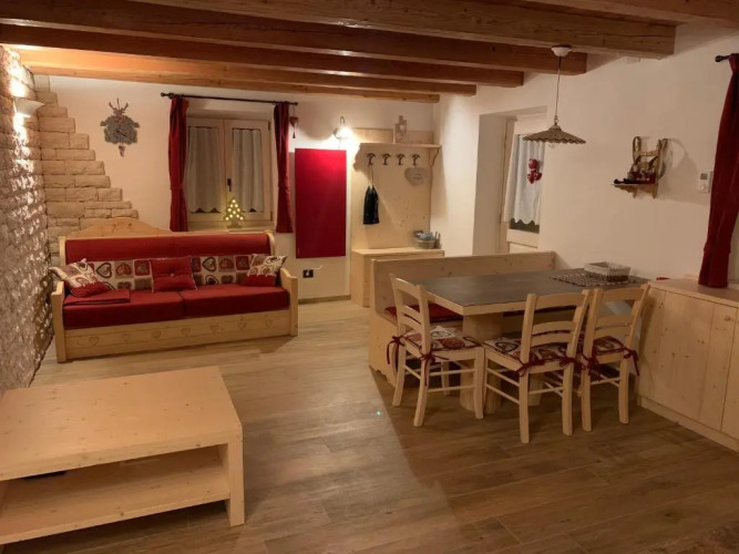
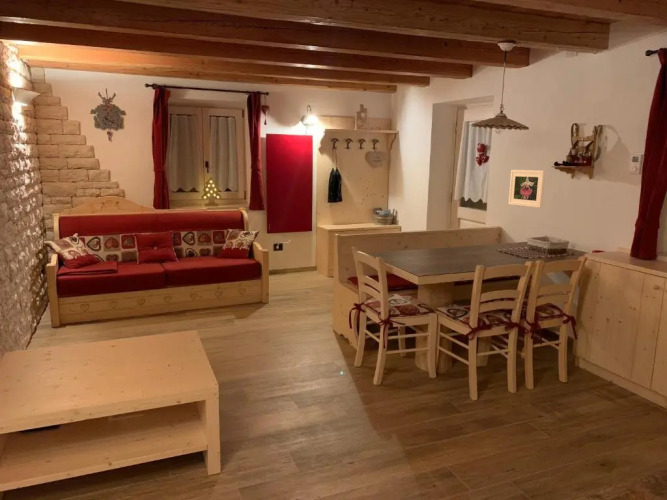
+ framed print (526, 188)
